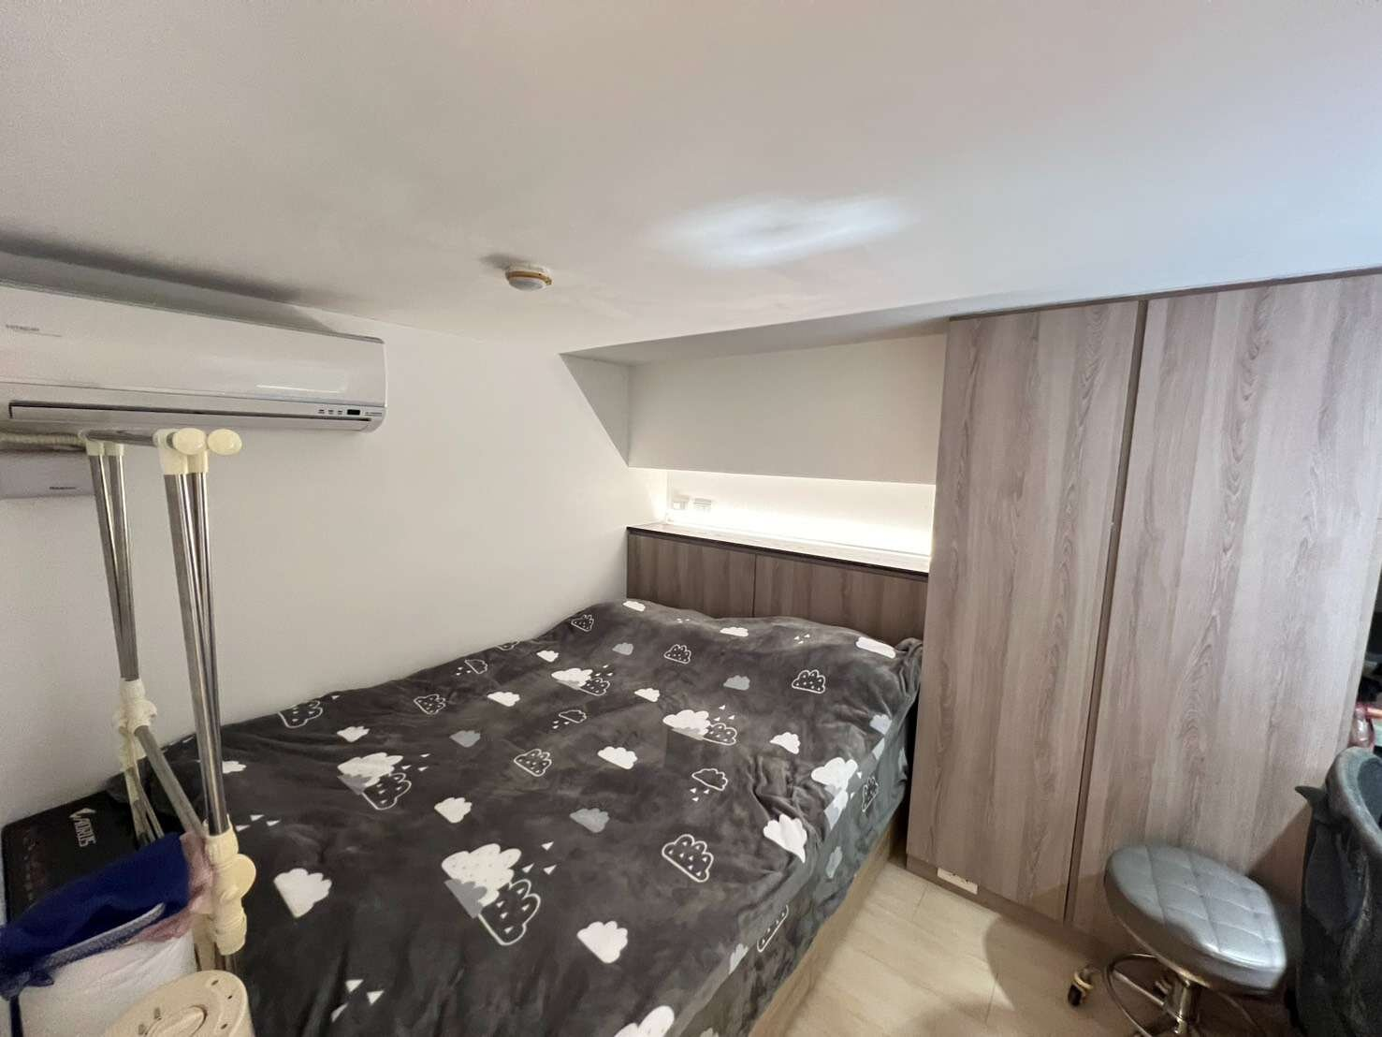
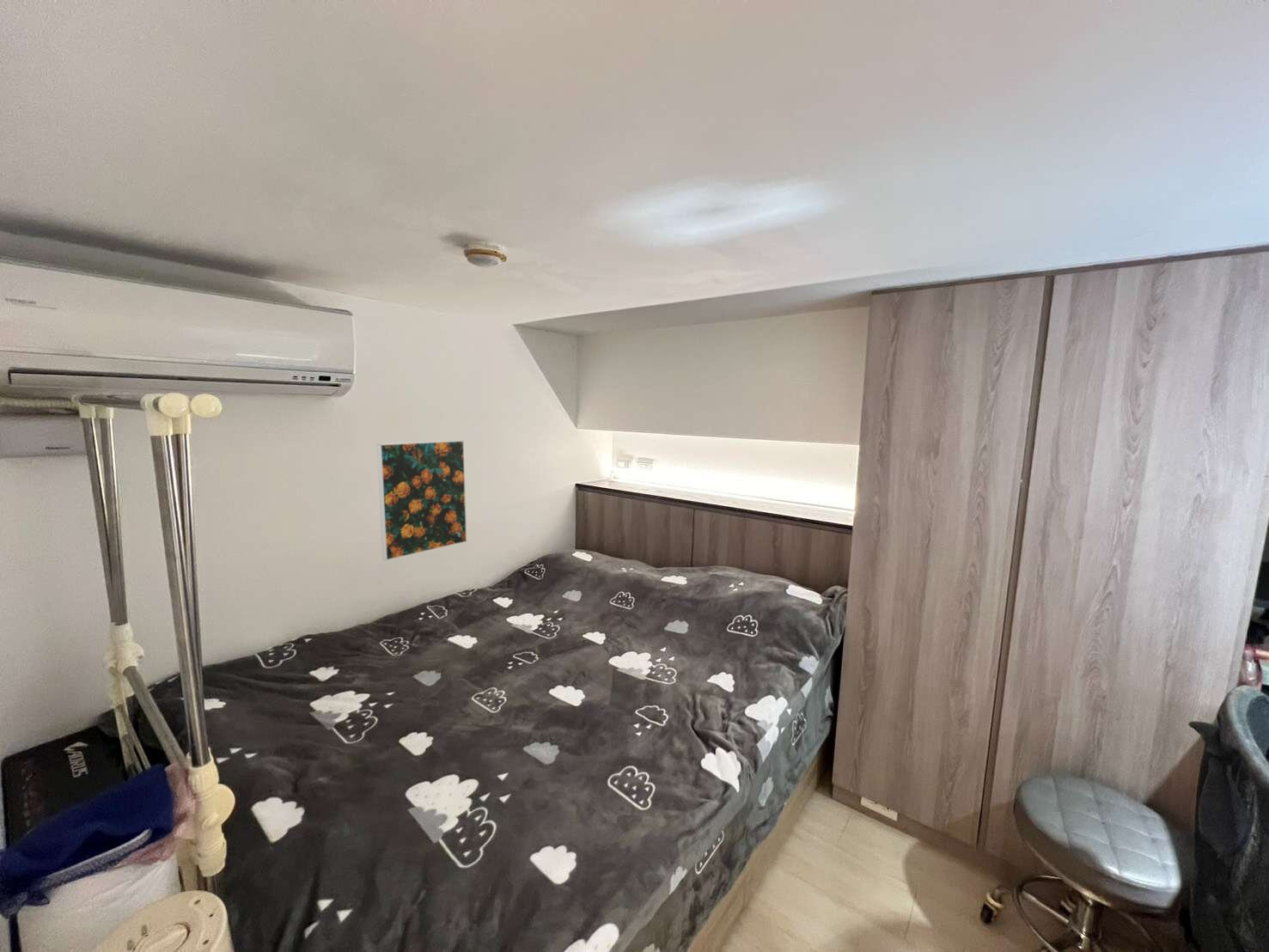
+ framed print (425, 497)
